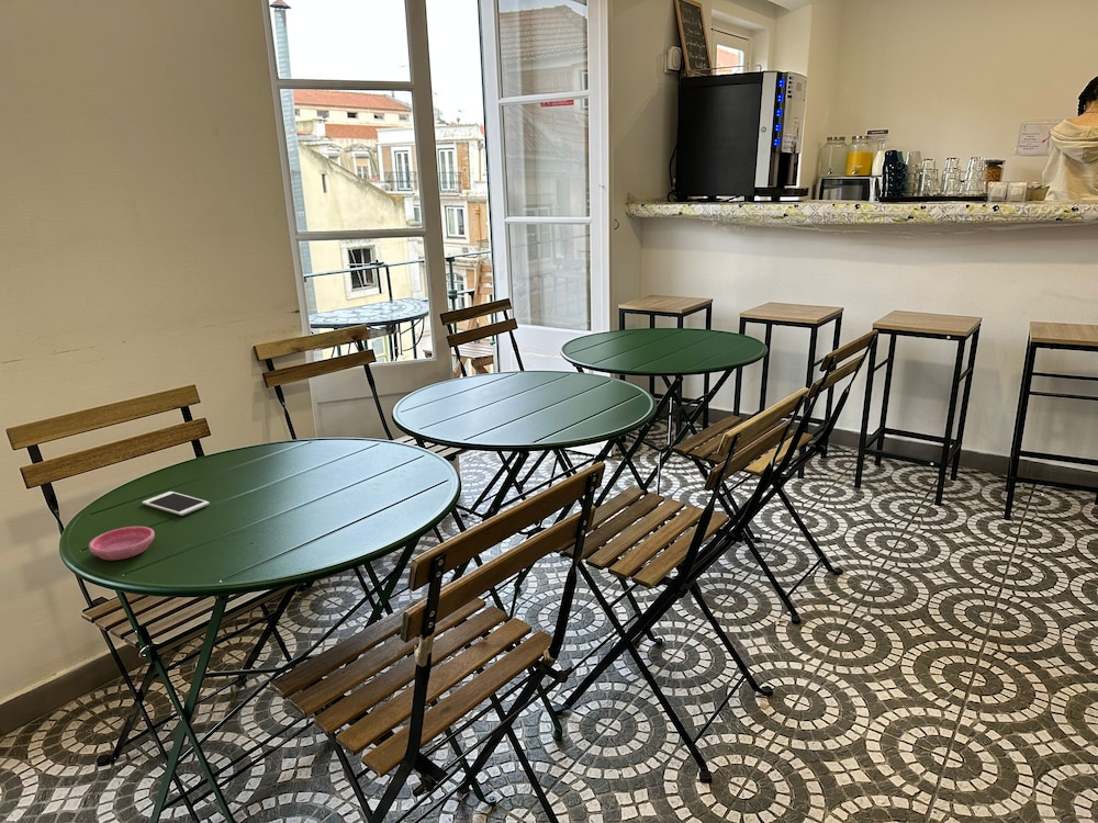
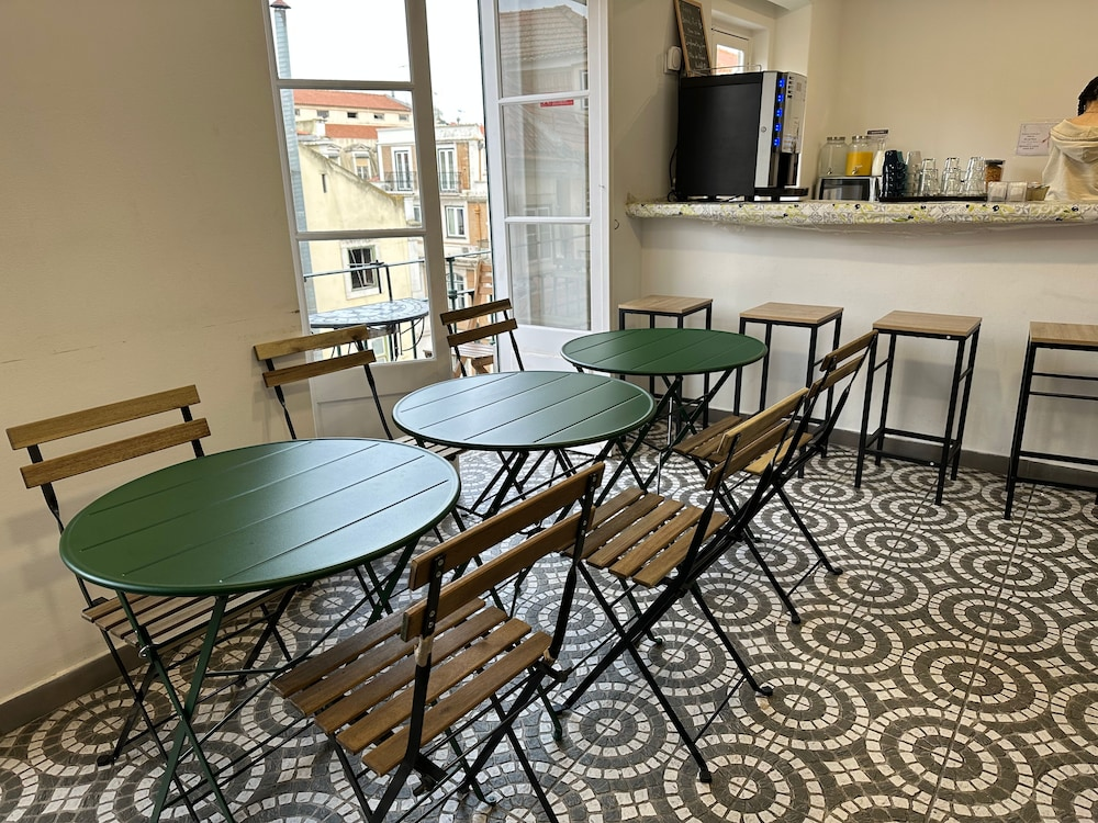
- cell phone (176, 503)
- saucer (123, 543)
